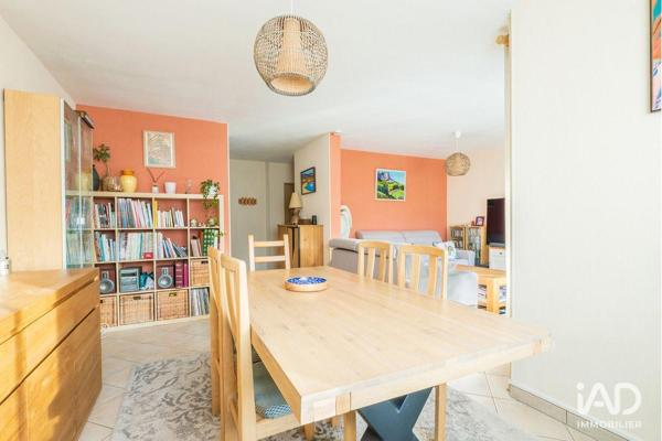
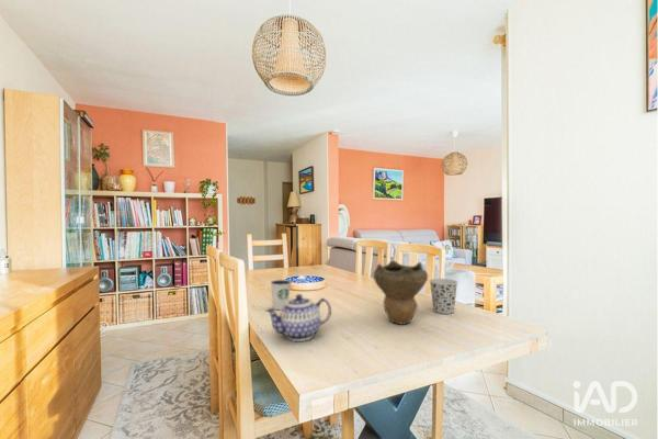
+ cup (443, 295)
+ teapot (299, 315)
+ decorative bowl (400, 292)
+ dixie cup (281, 294)
